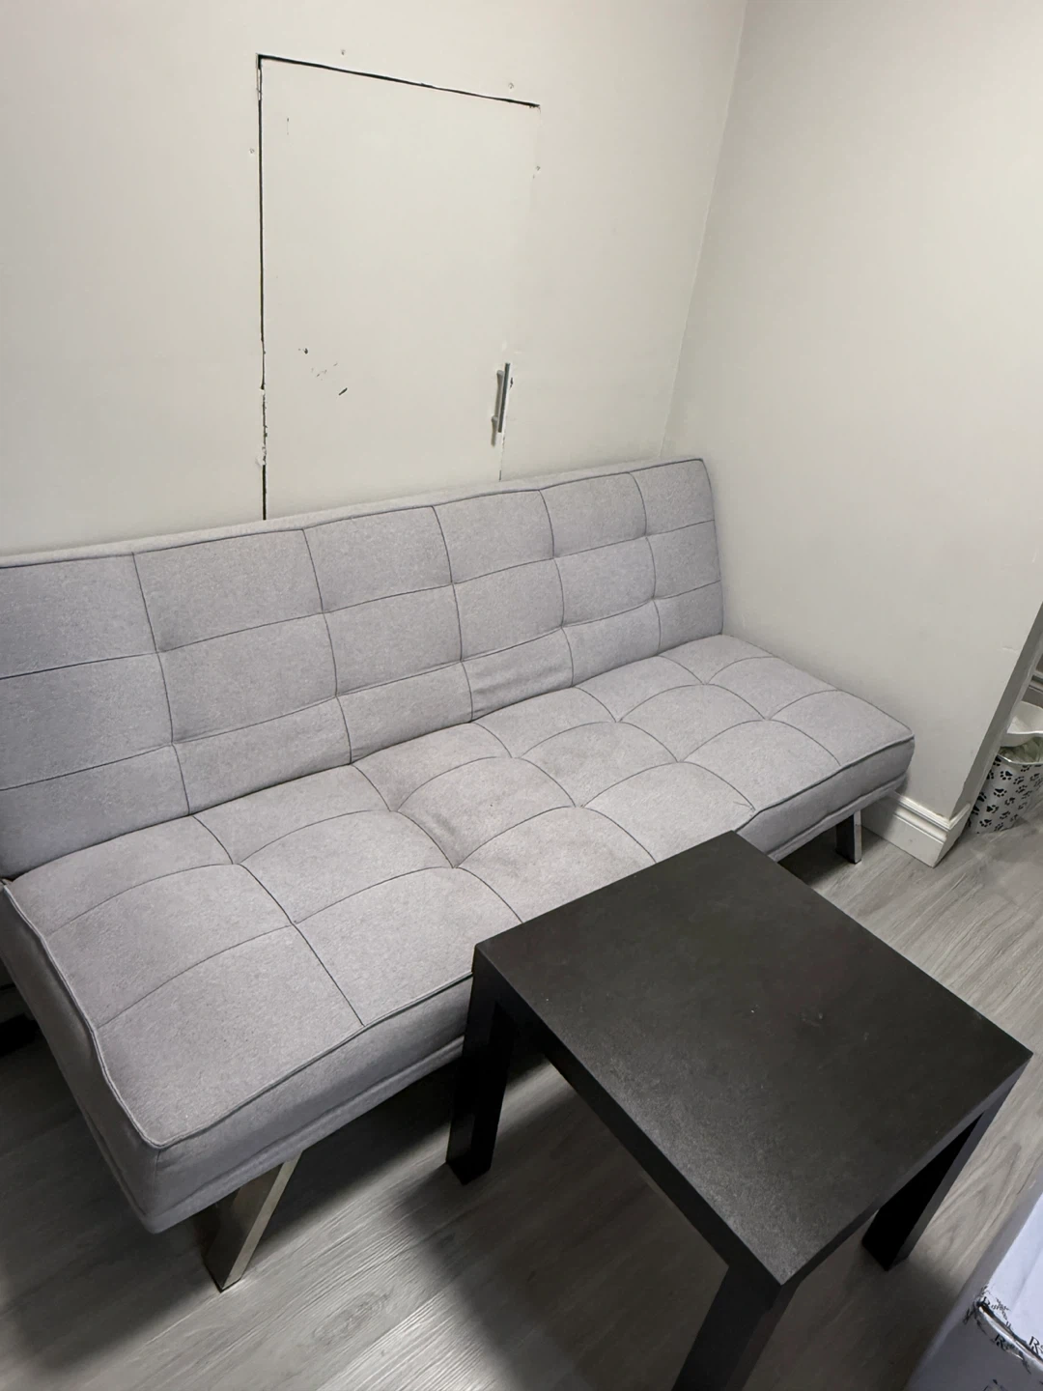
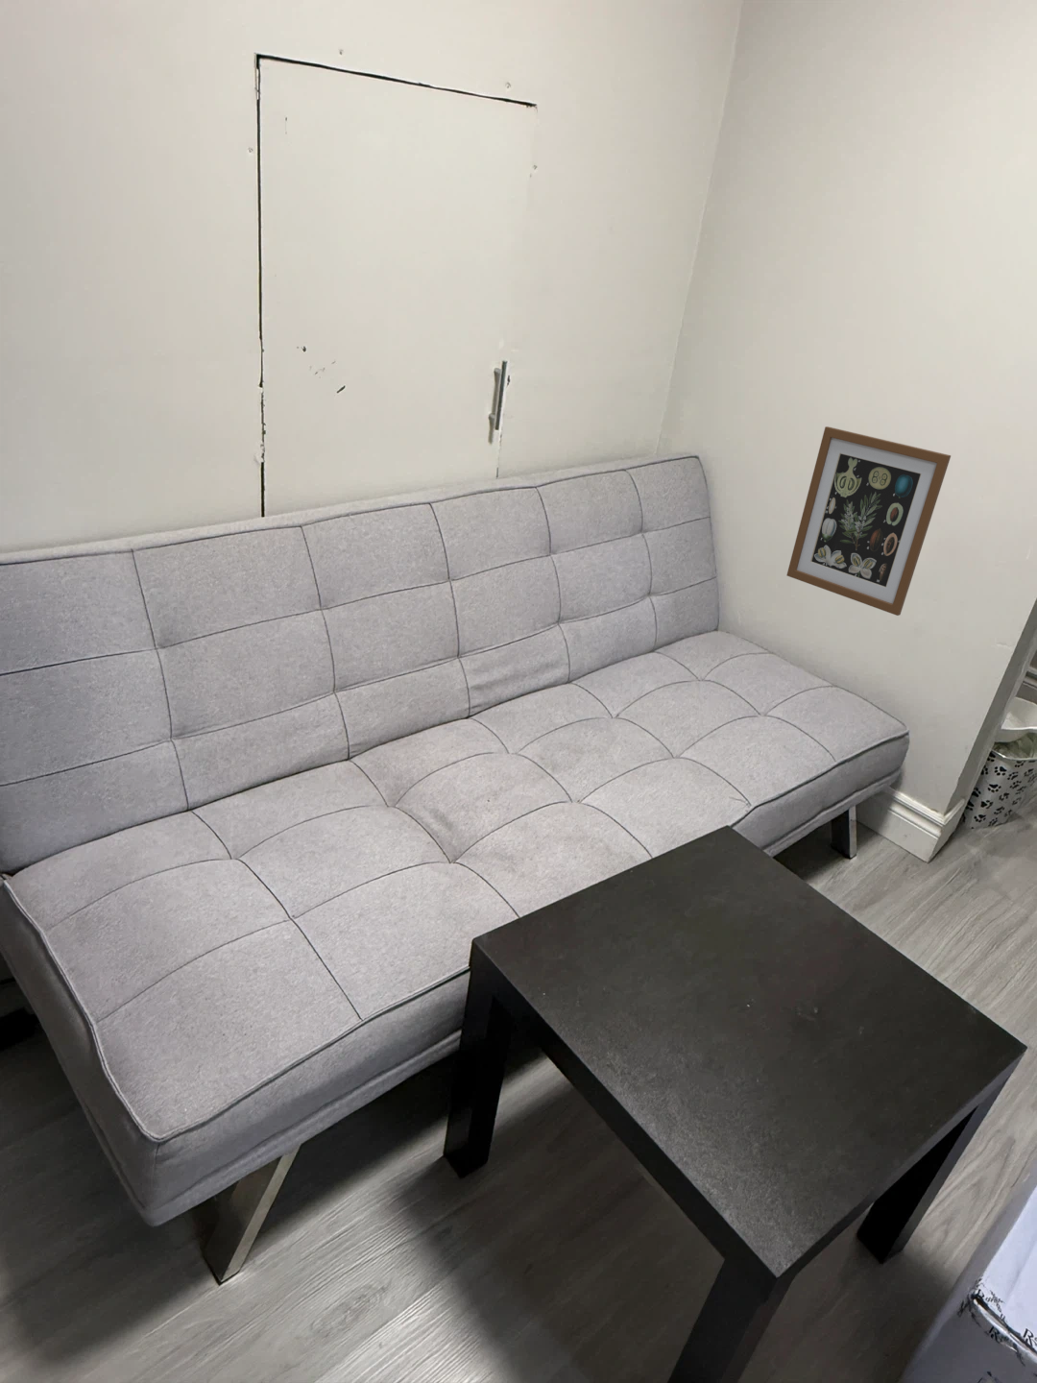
+ wall art (863, 519)
